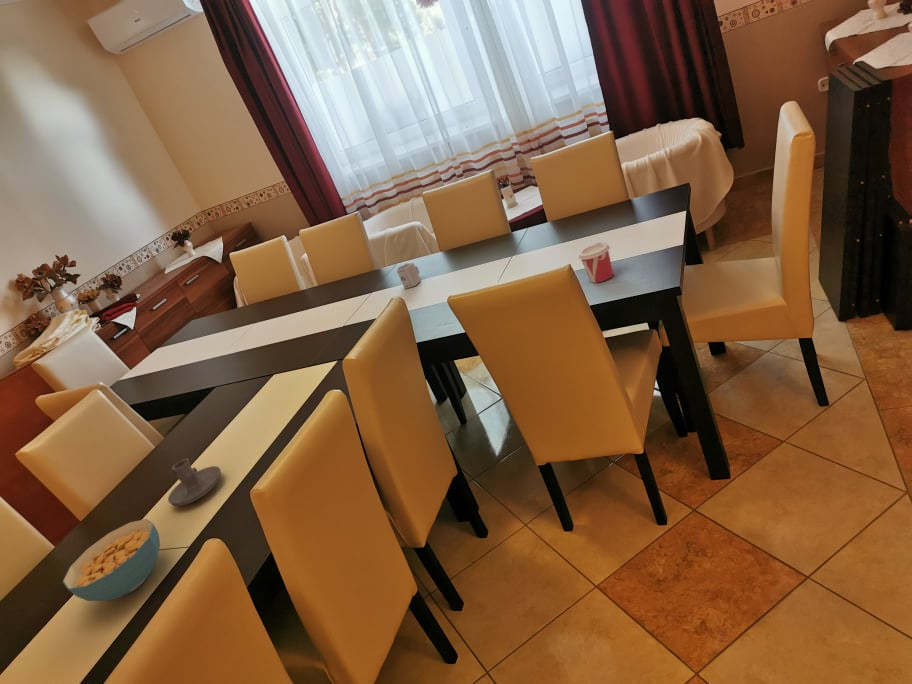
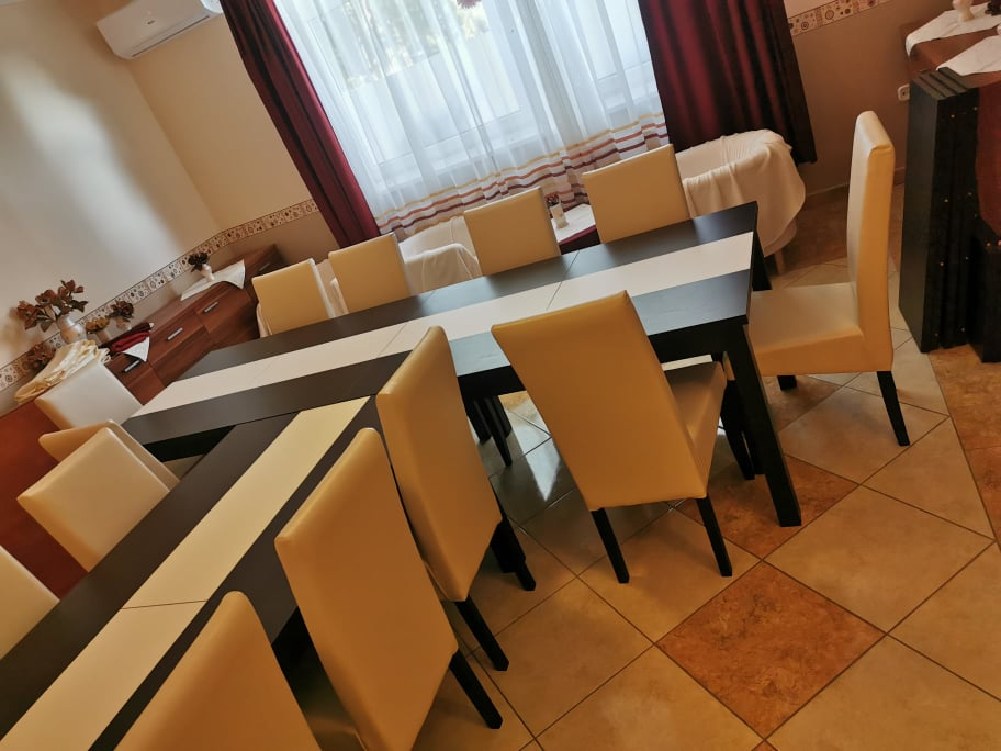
- cereal bowl (122, 567)
- cup (597, 263)
- candle holder (187, 476)
- cup (409, 274)
